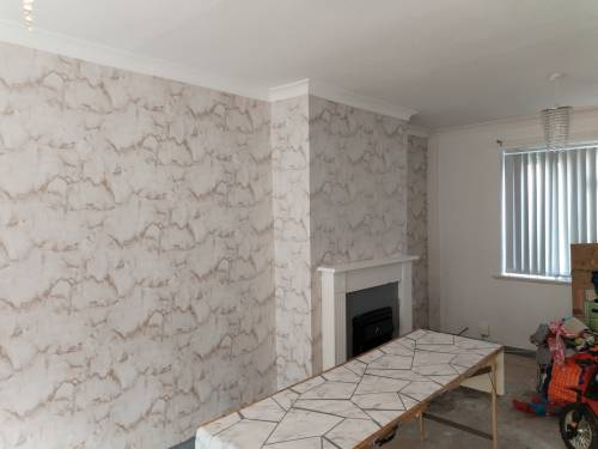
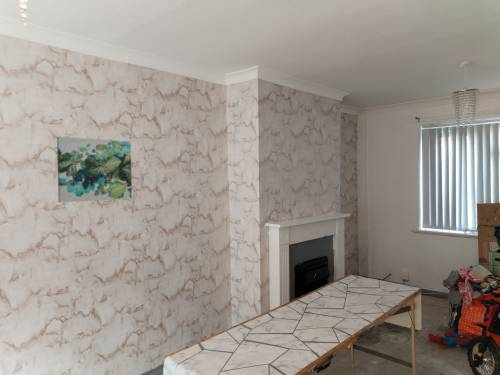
+ wall art (96, 170)
